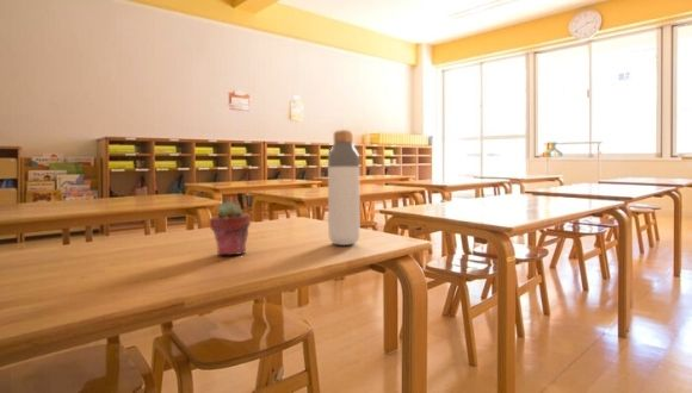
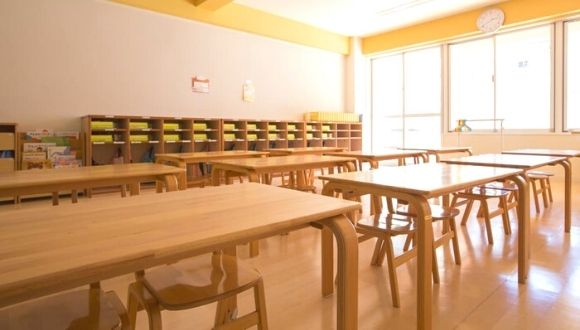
- bottle (344, 187)
- potted succulent (230, 226)
